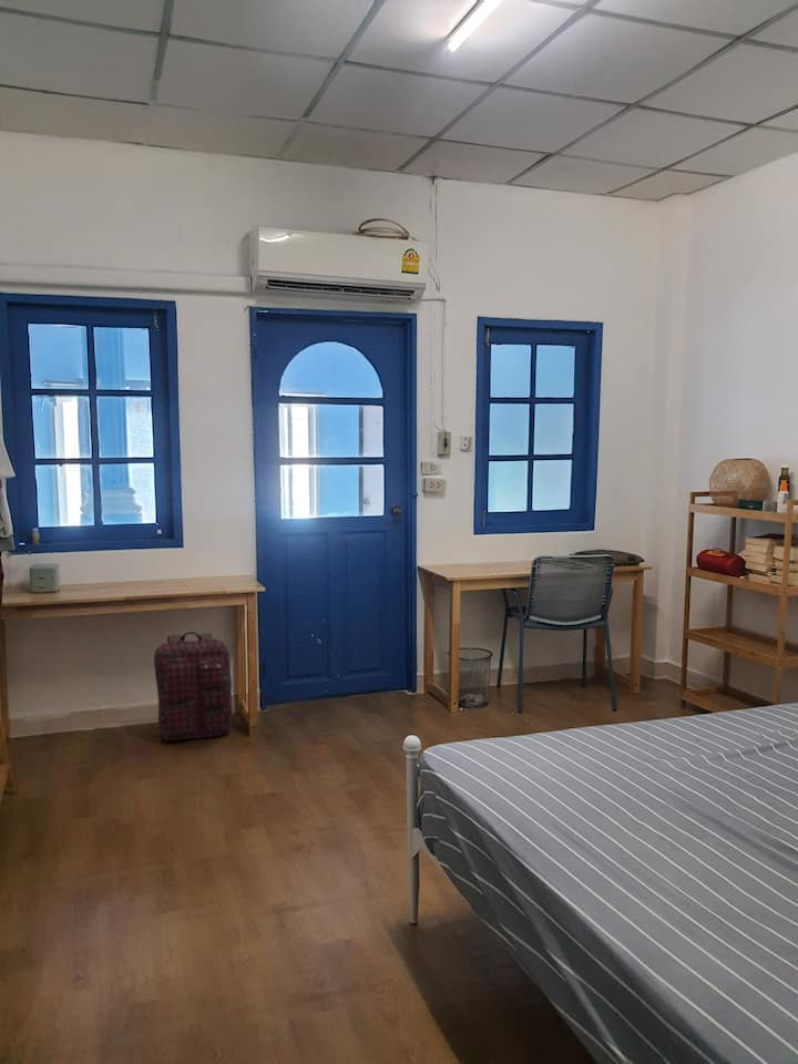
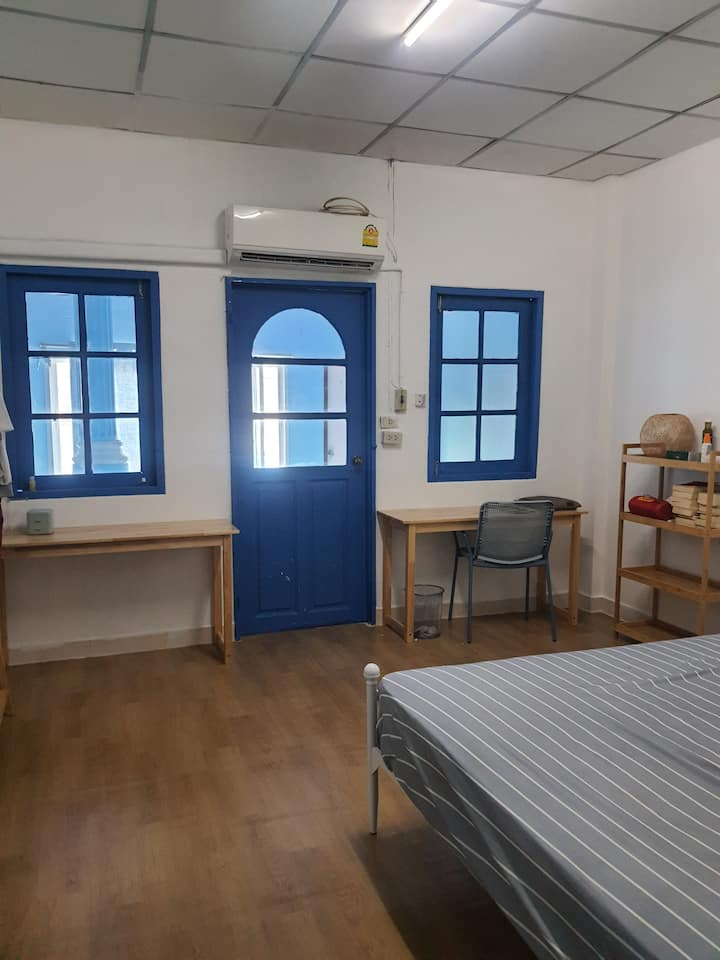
- backpack (192, 682)
